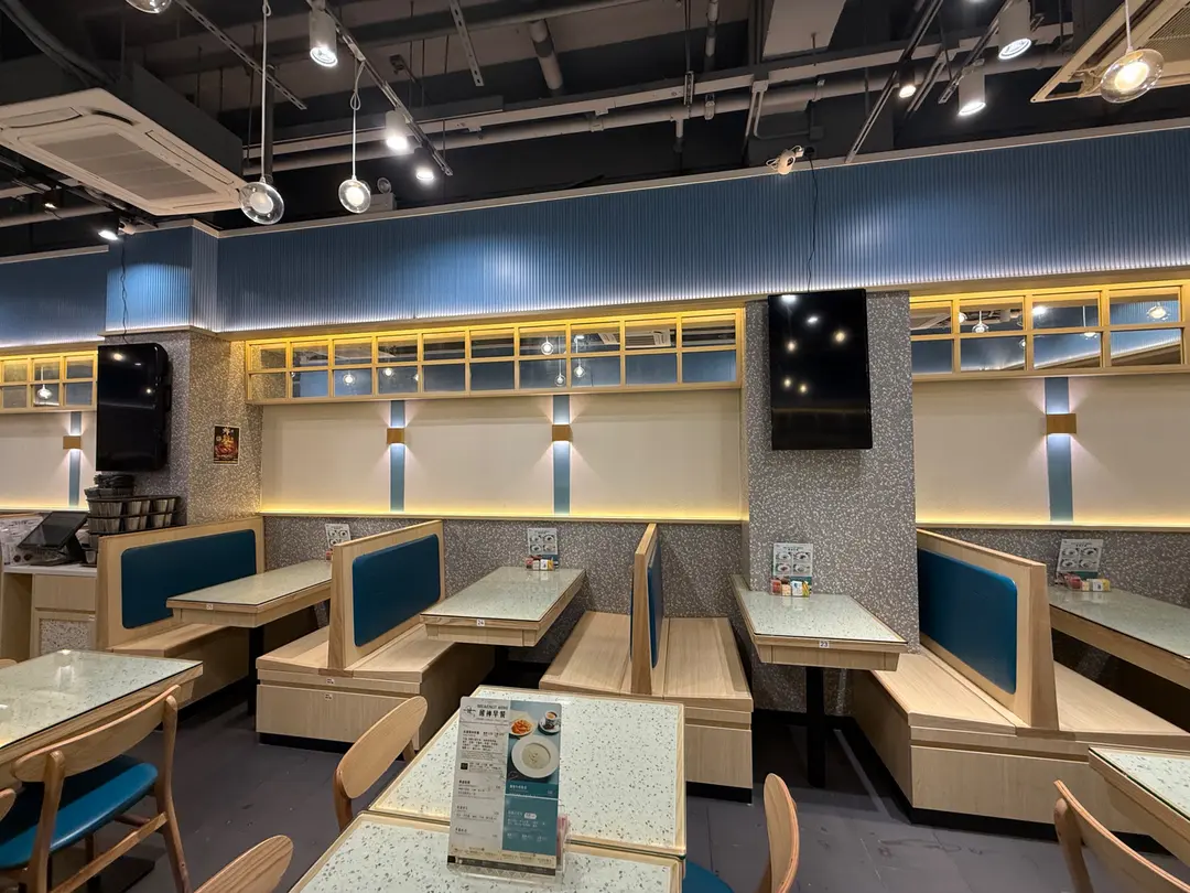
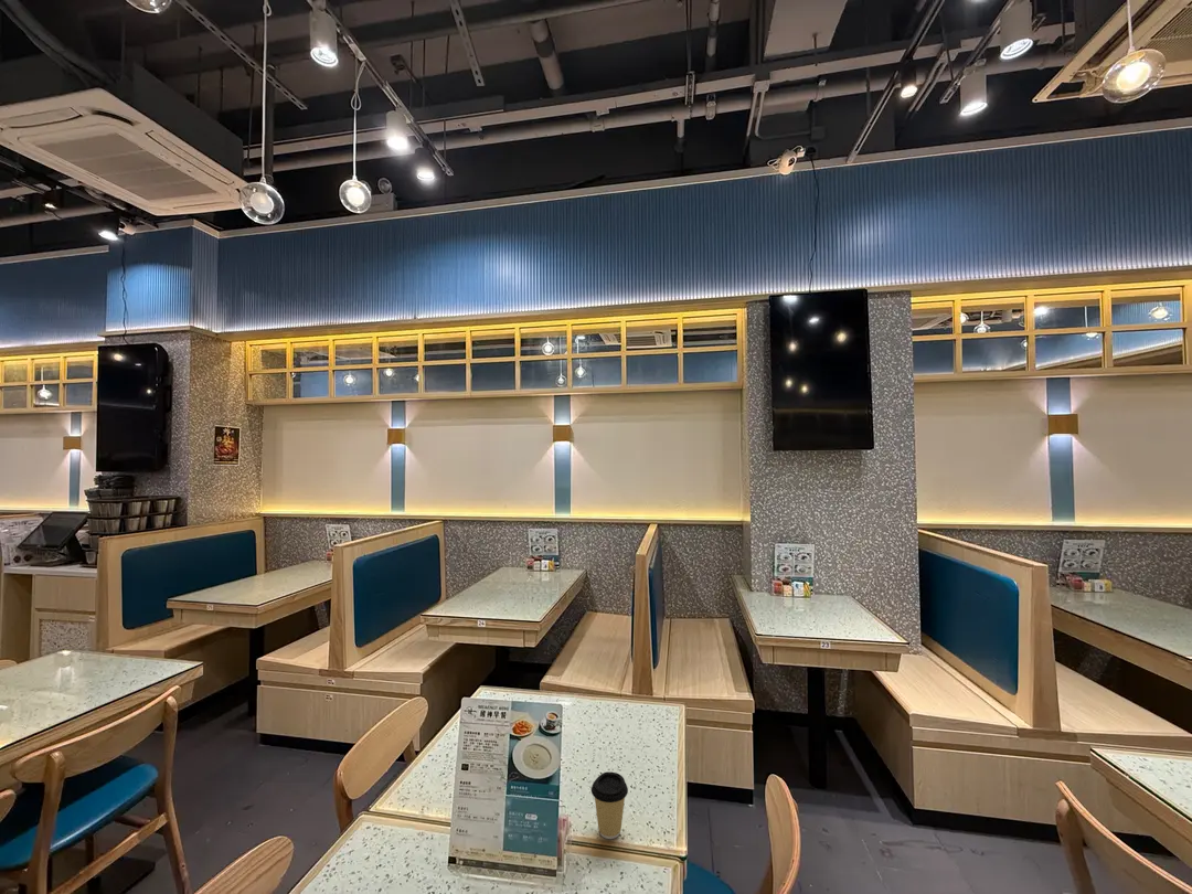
+ coffee cup (609, 806)
